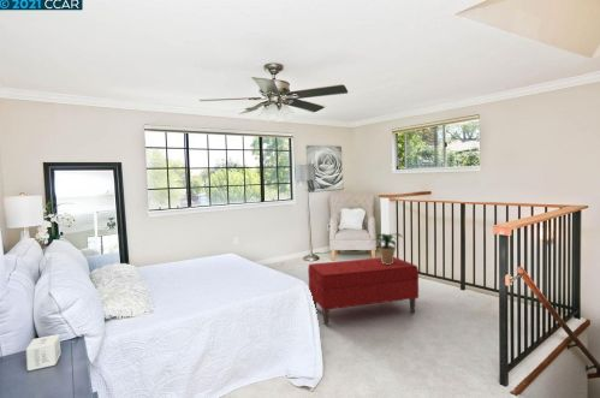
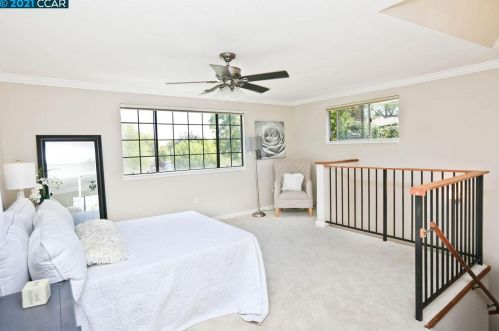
- bench (362, 287)
- potted plant (387, 248)
